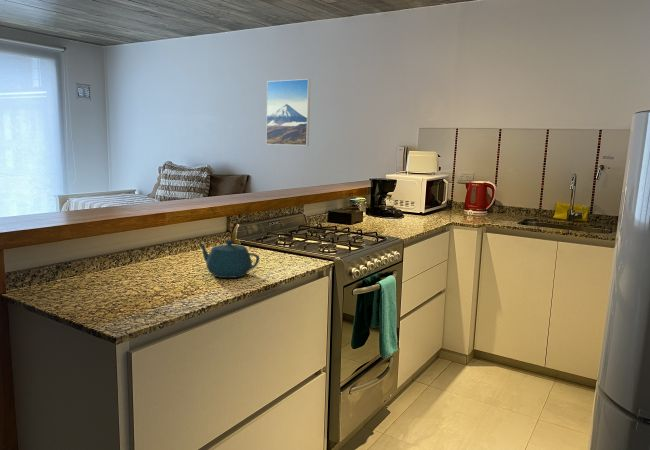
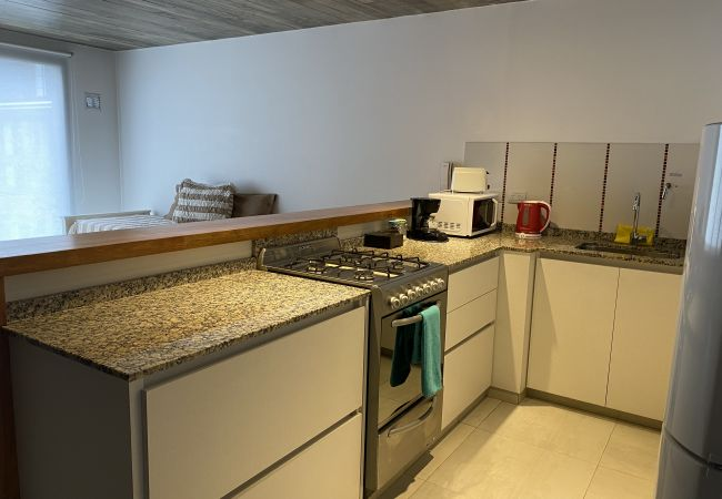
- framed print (287, 112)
- teapot (227, 257)
